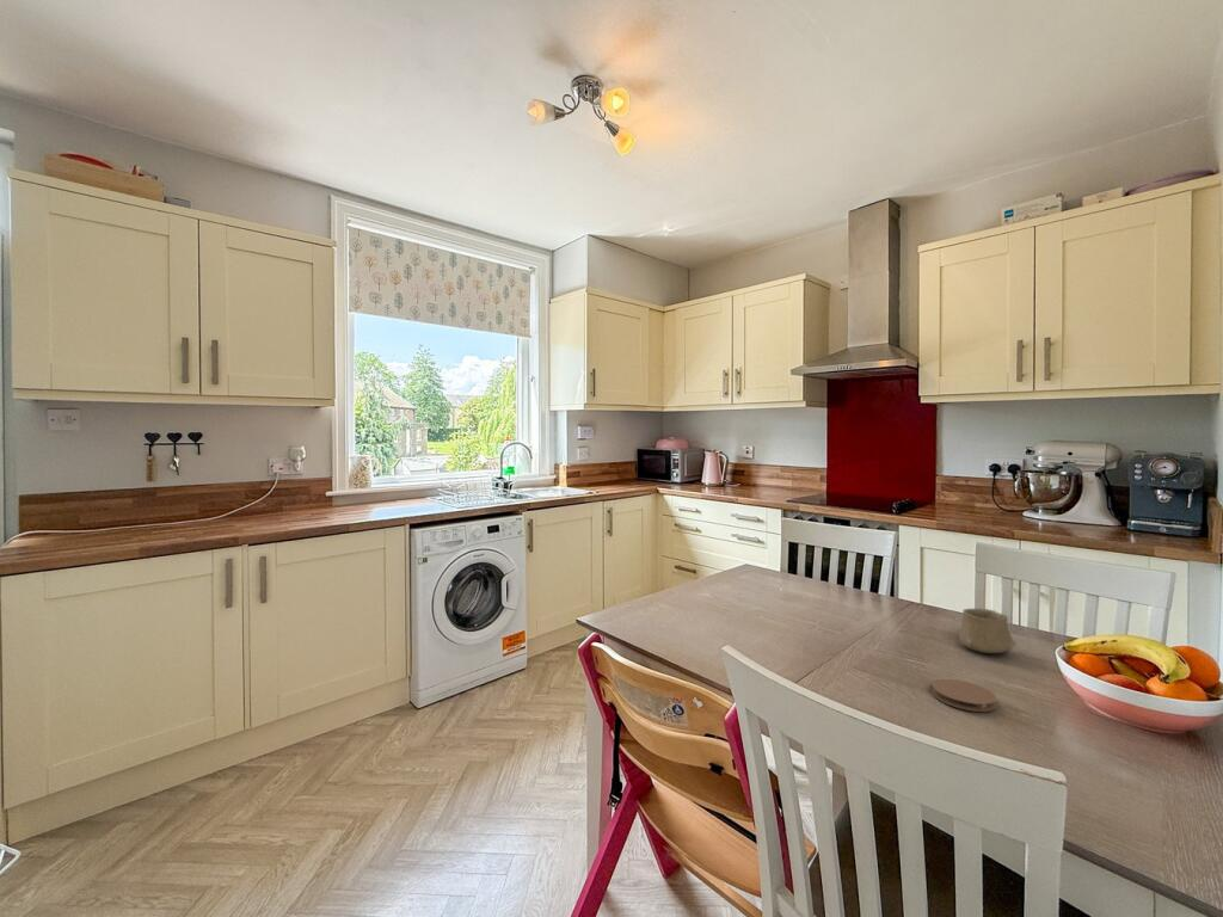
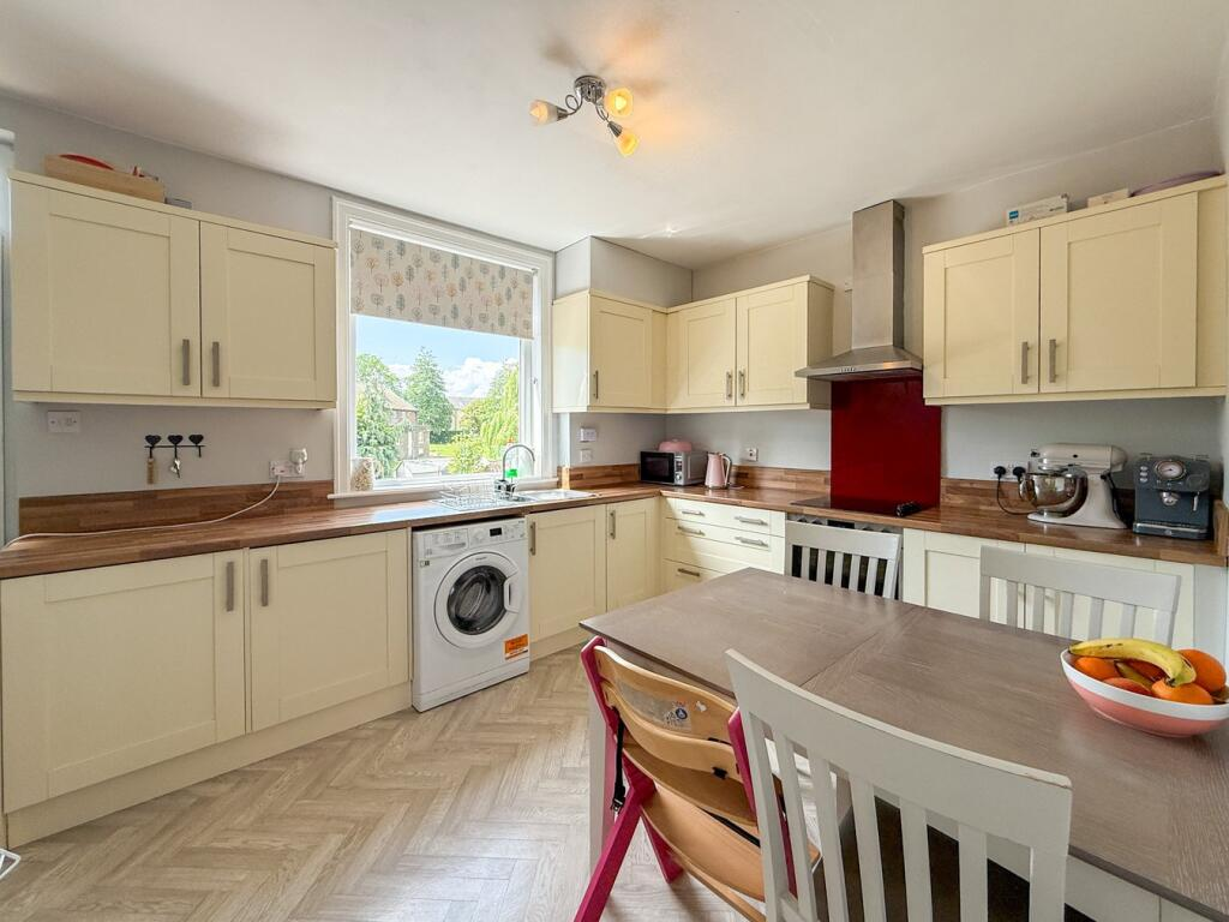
- cup (984, 632)
- coaster (963, 694)
